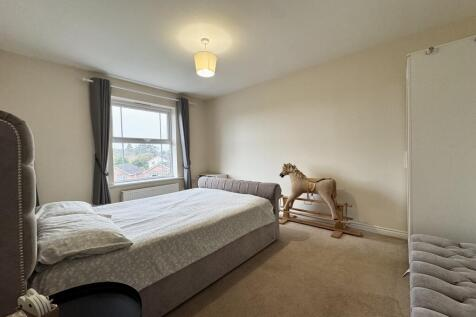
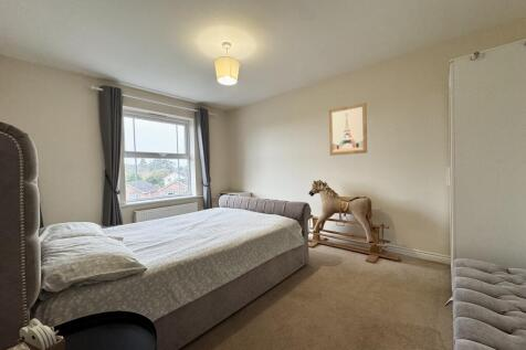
+ wall art (347, 130)
